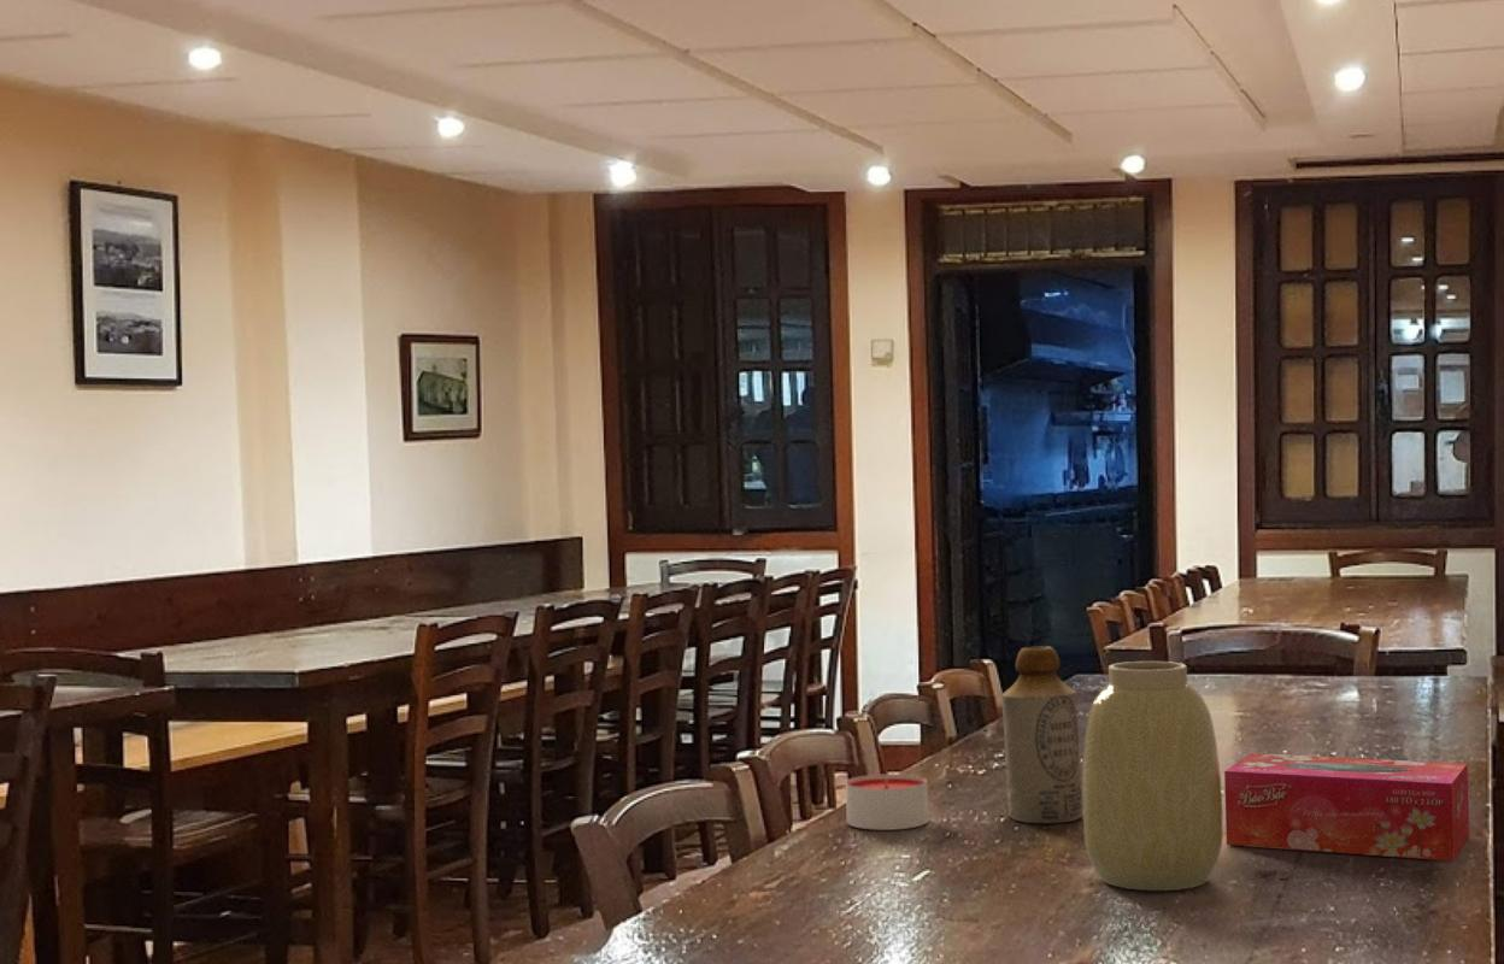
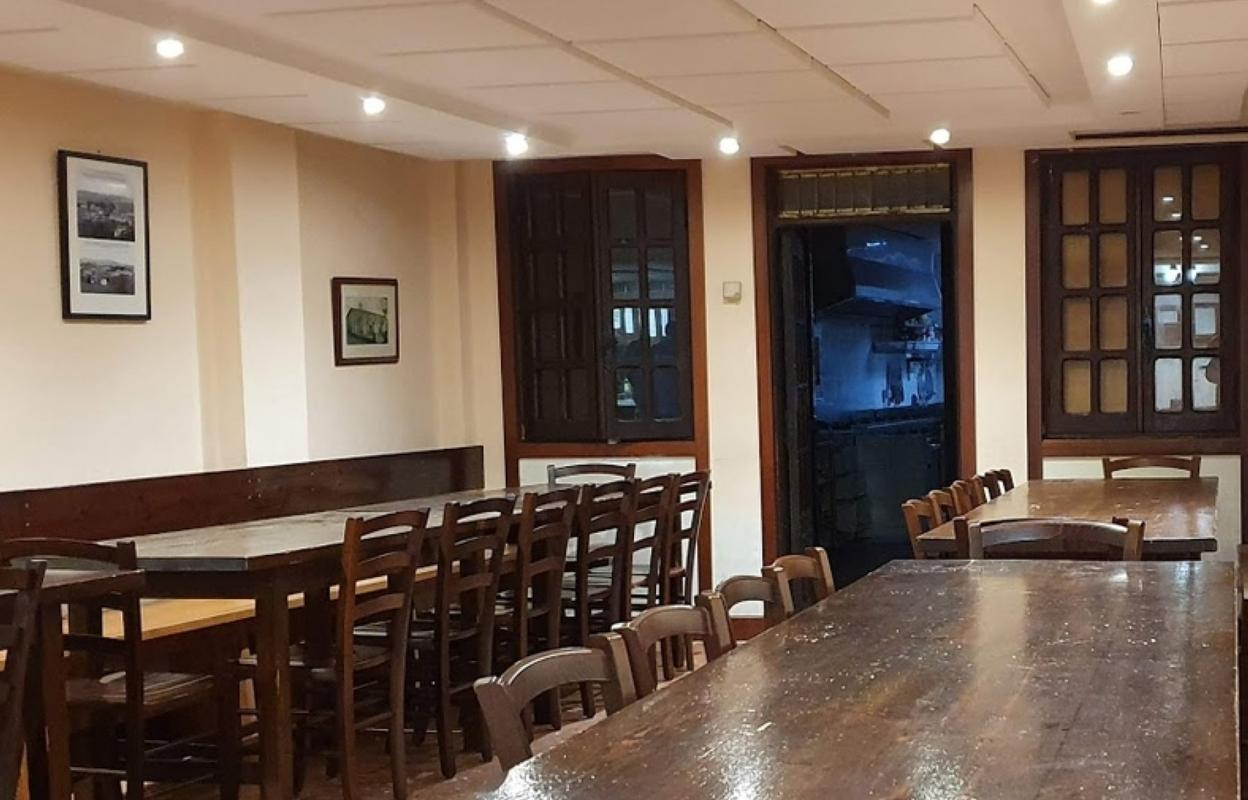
- tissue box (1346, 804)
- vase (1150, 772)
- candle (886, 799)
- bottle (1041, 731)
